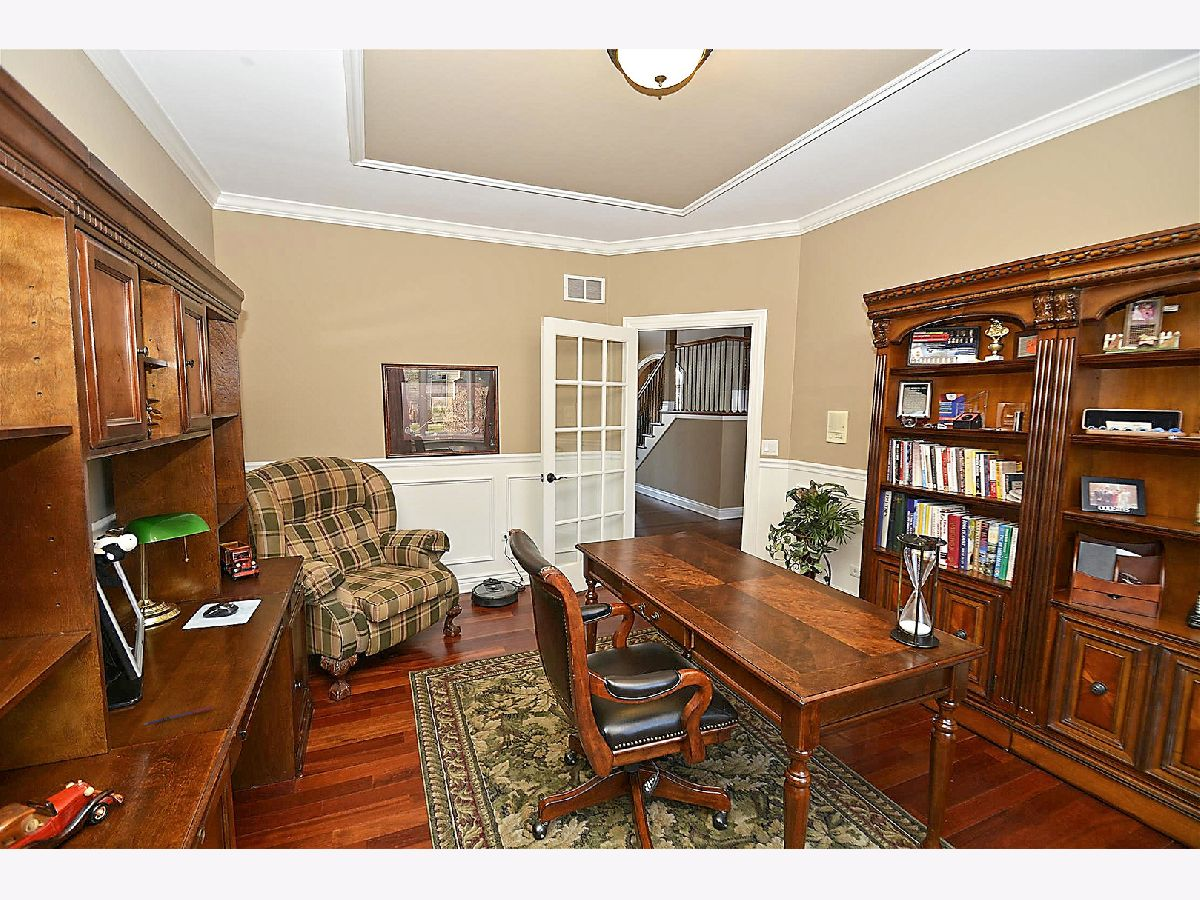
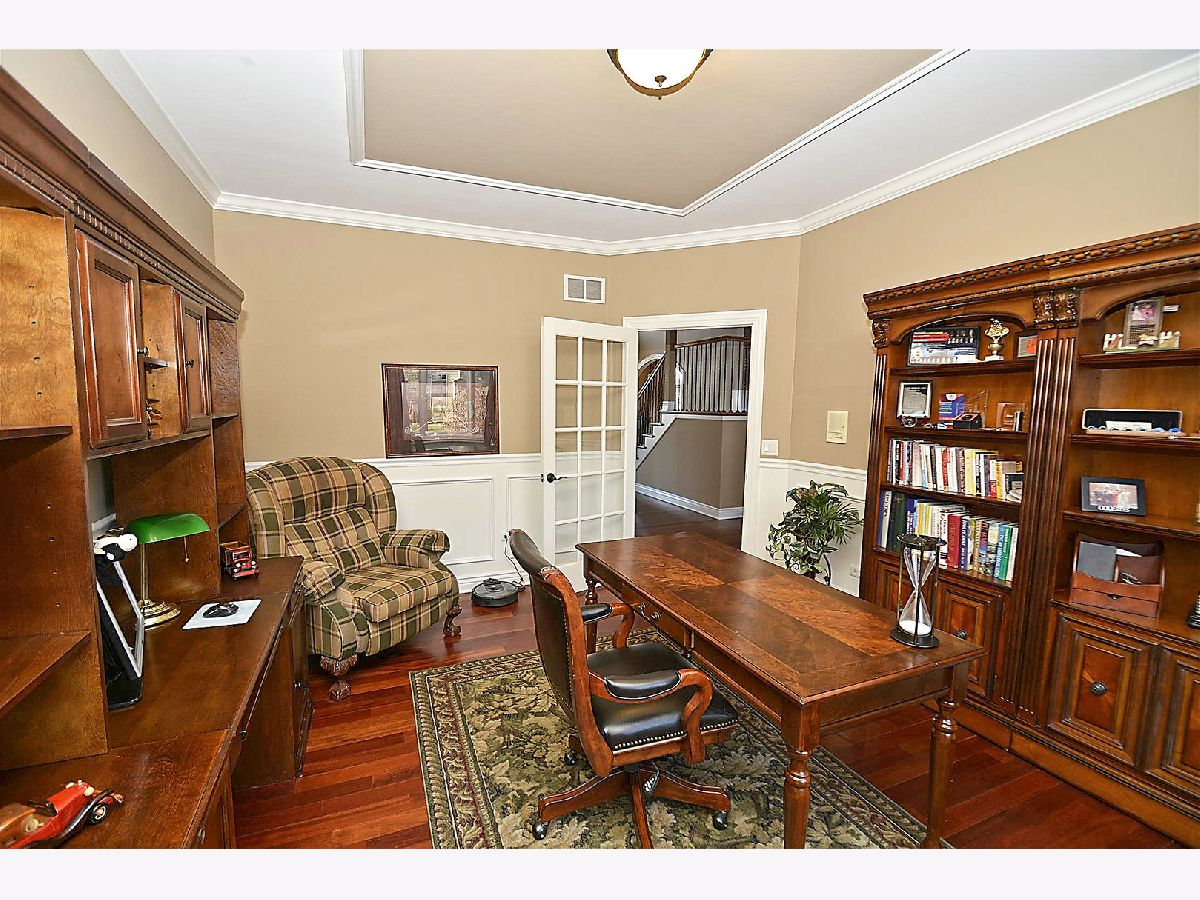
- pen (179, 715)
